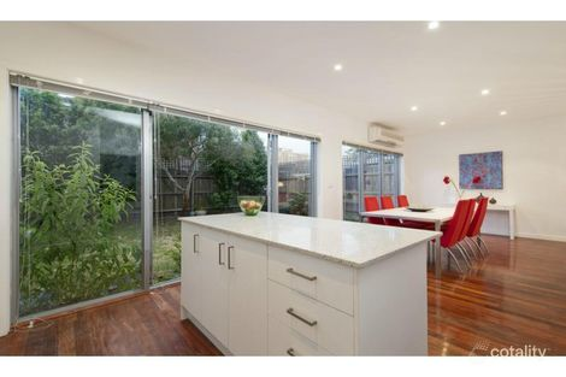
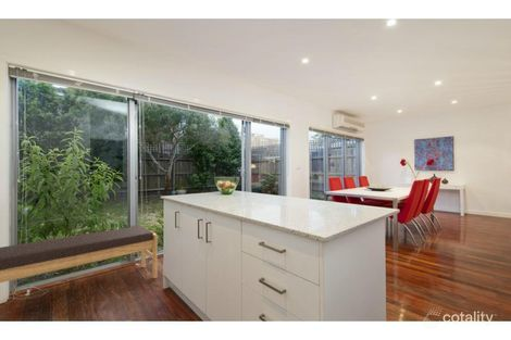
+ bench (80, 264)
